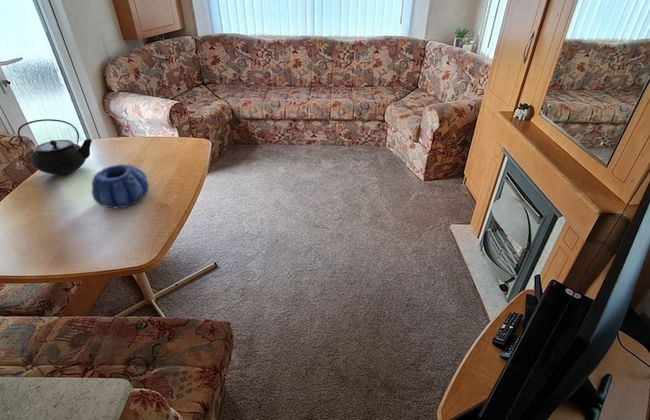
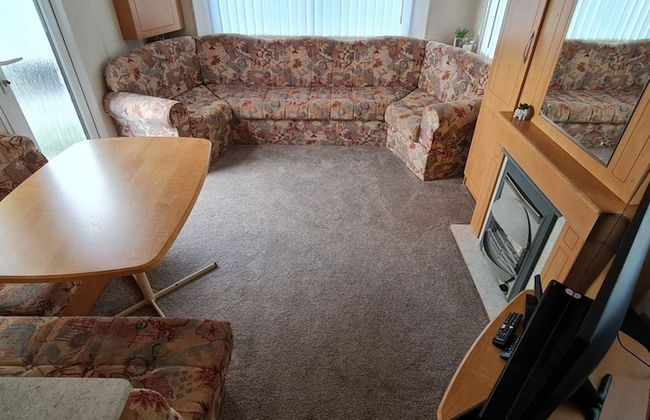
- decorative bowl (120, 185)
- teapot (60, 145)
